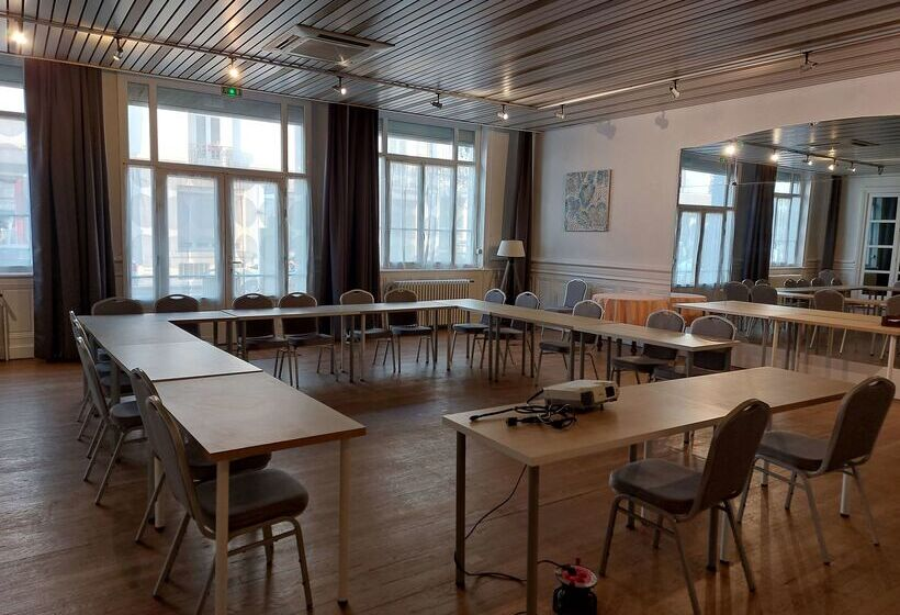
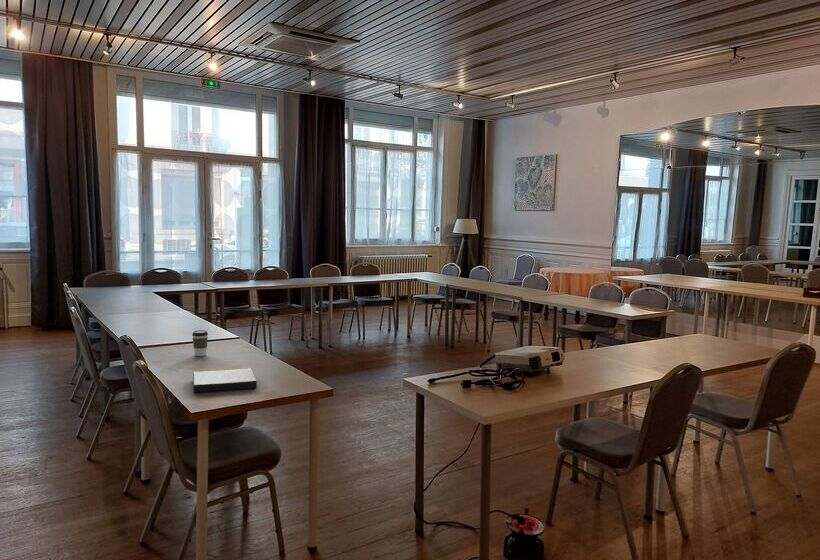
+ book (224, 379)
+ coffee cup (200, 343)
